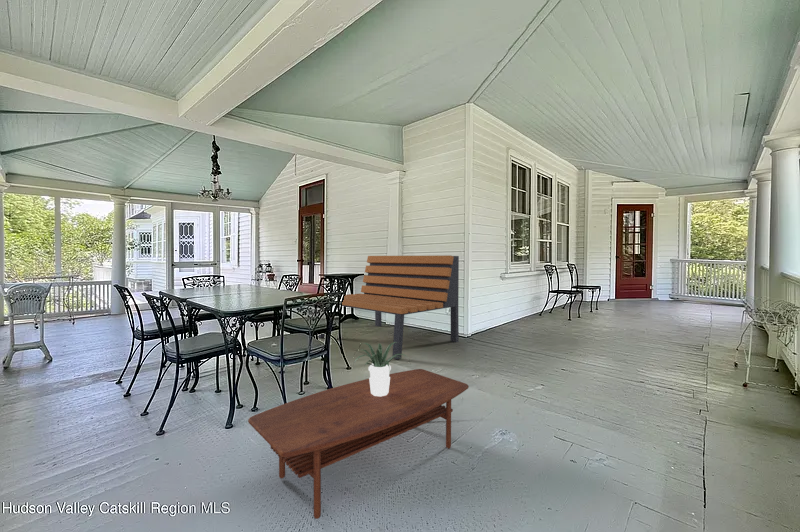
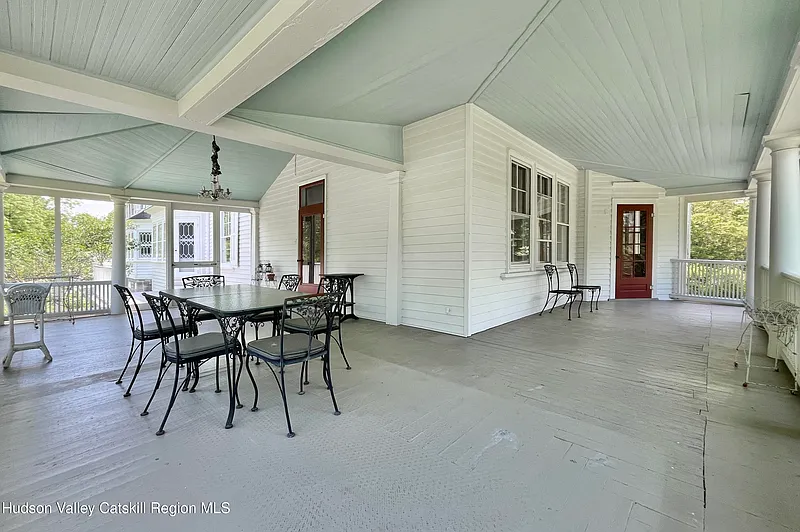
- bench (386, 297)
- coffee table (371, 430)
- potted plant (379, 369)
